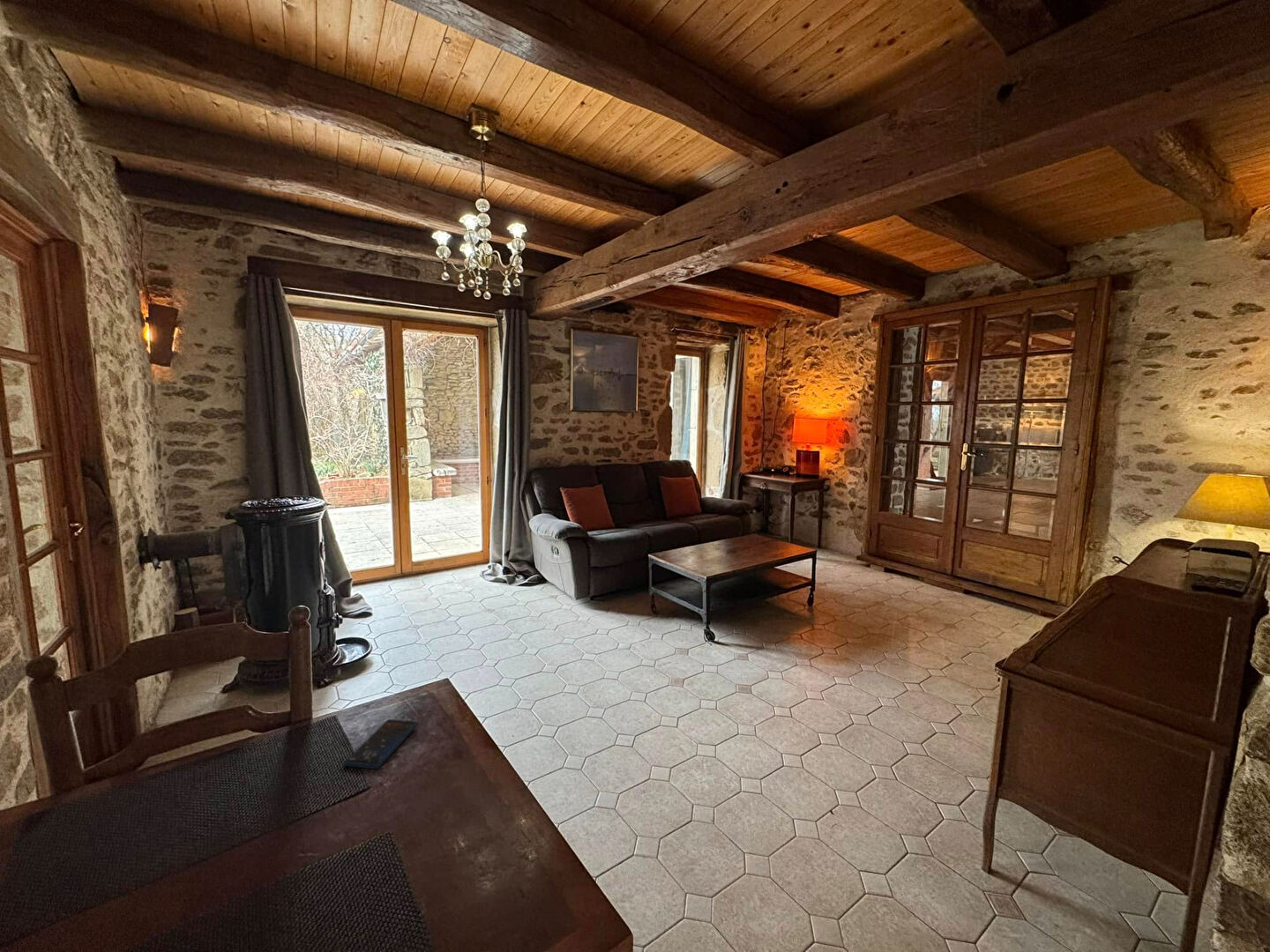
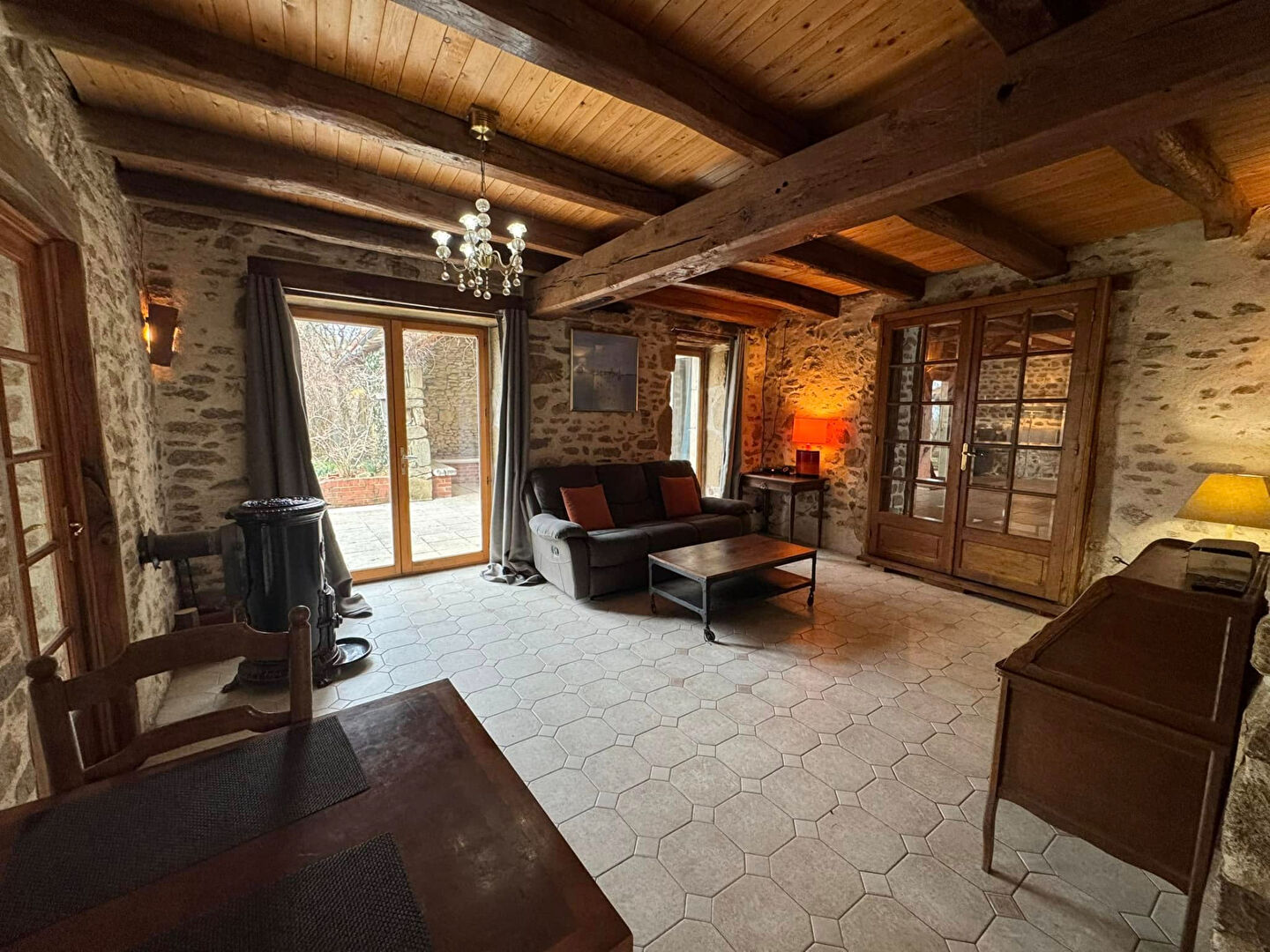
- smartphone (383, 742)
